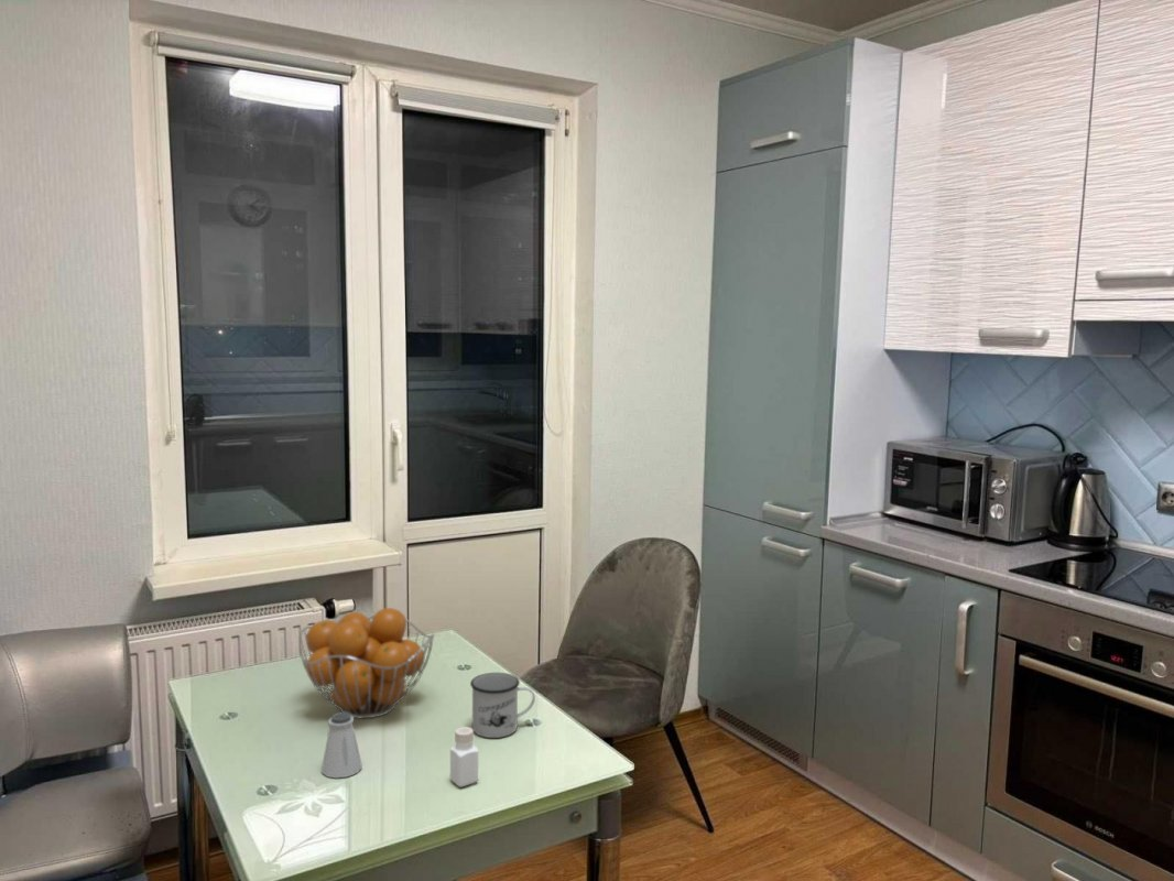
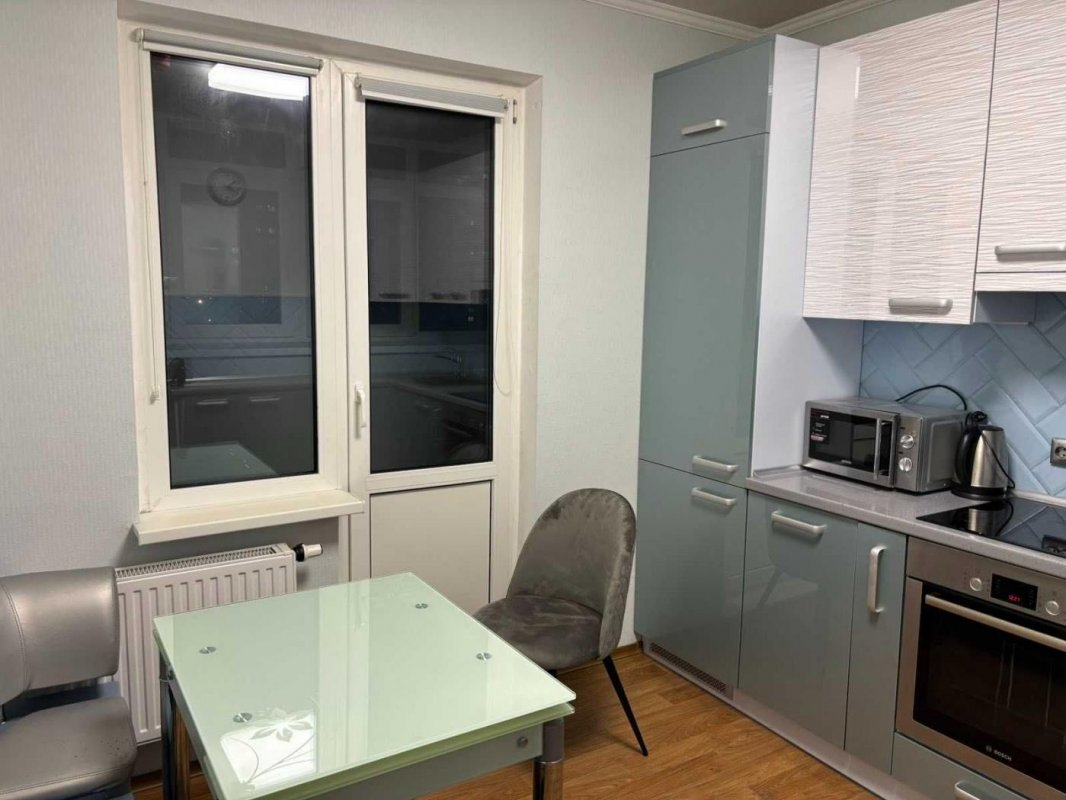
- fruit basket (367, 660)
- mug (502, 704)
- saltshaker (341, 741)
- pepper shaker (464, 755)
